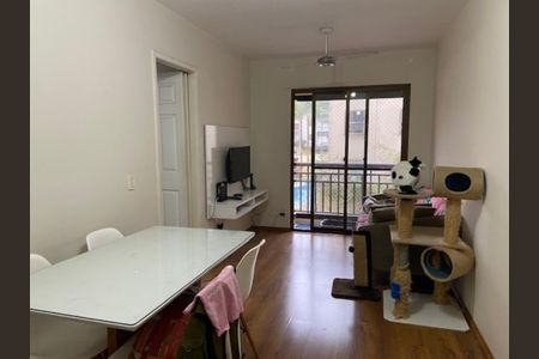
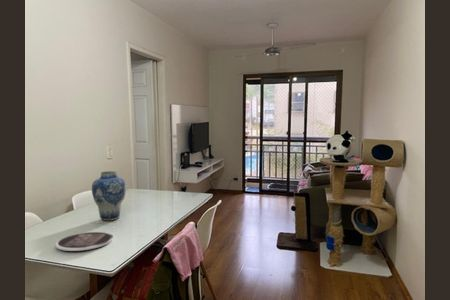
+ vase (109, 195)
+ plate (85, 240)
